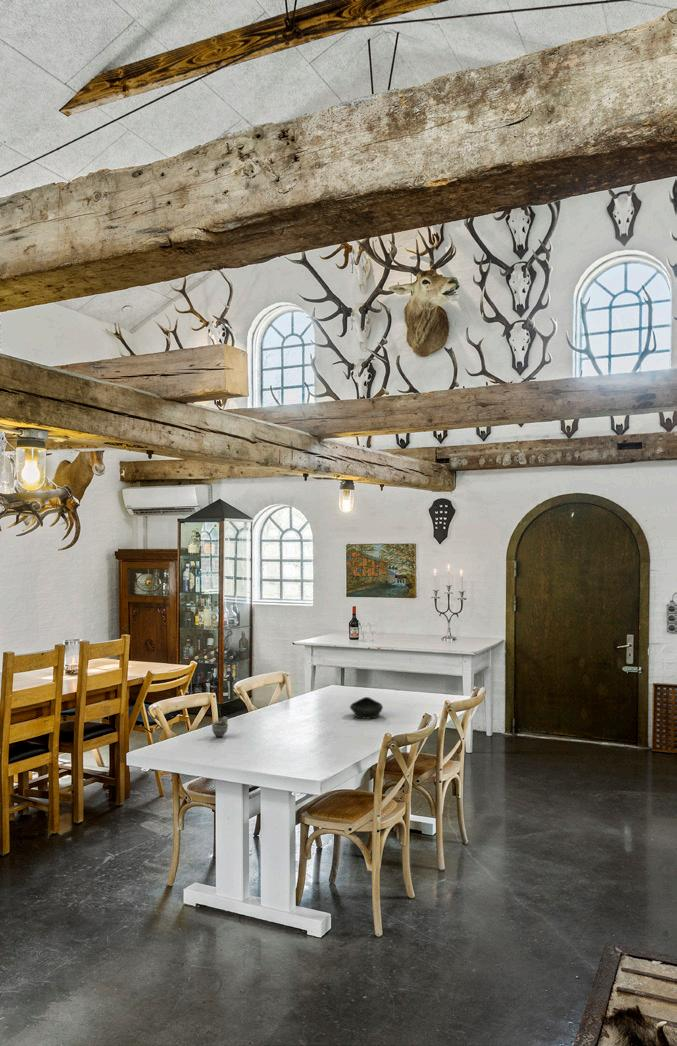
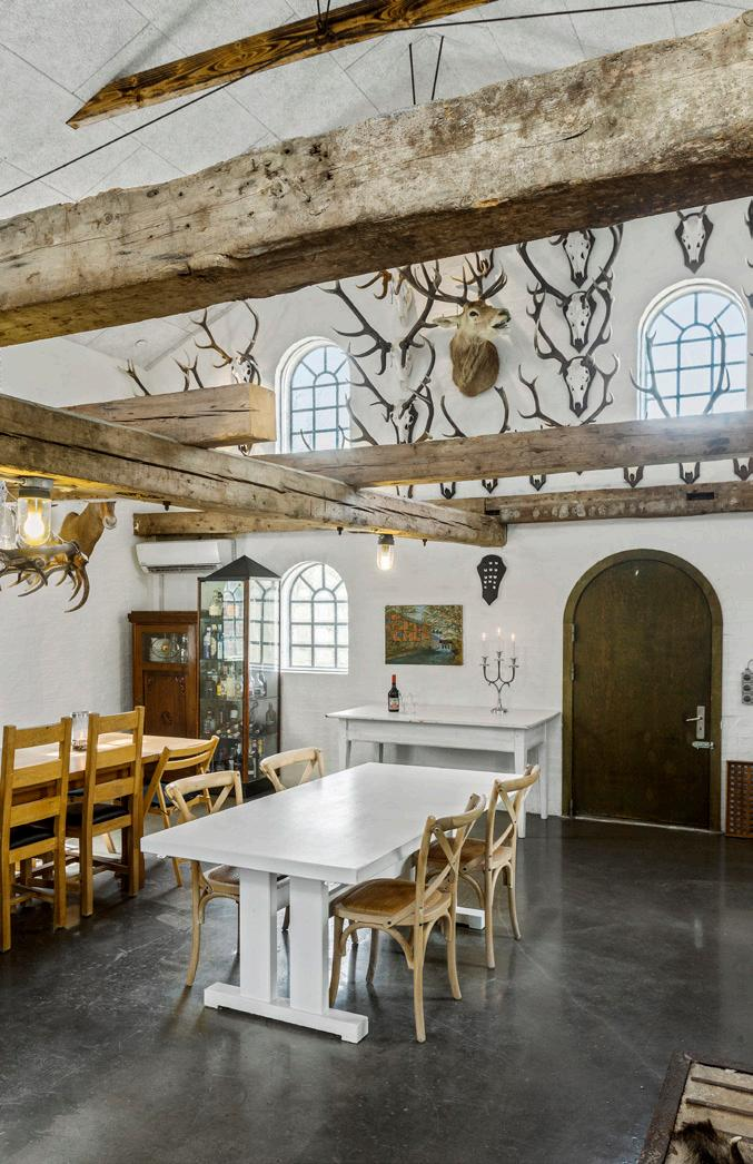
- cup (221, 727)
- bowl (366, 707)
